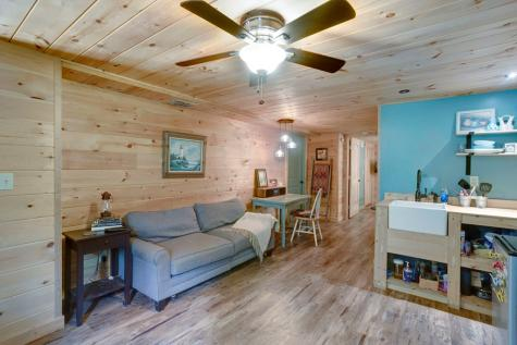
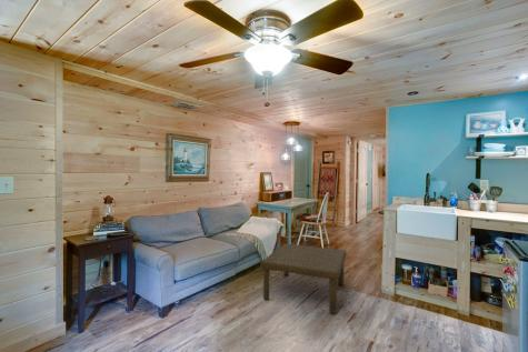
+ coffee table (306, 273)
